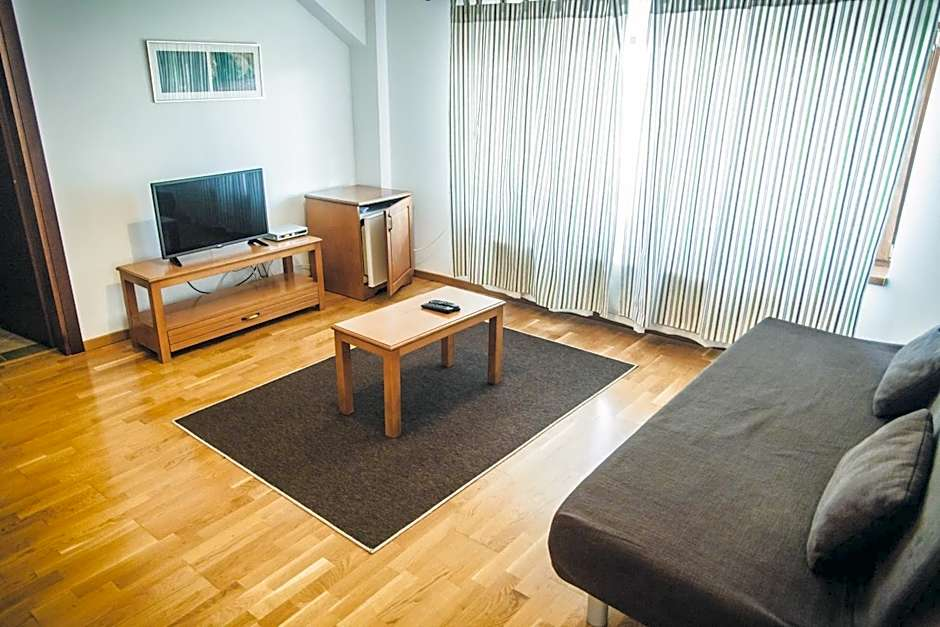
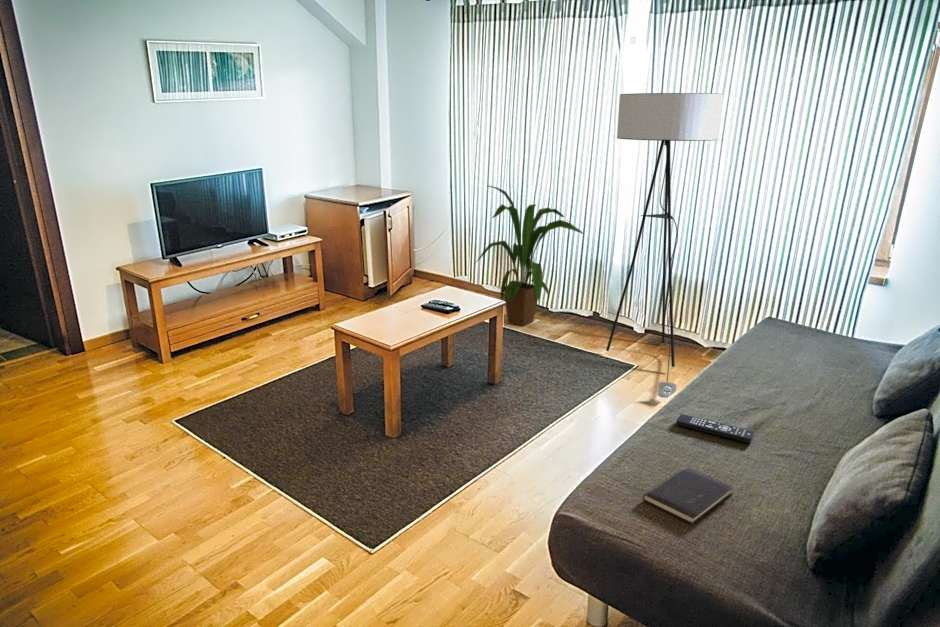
+ remote control (714, 428)
+ hardcover book (688, 493)
+ house plant (531, 259)
+ floor lamp (664, 238)
